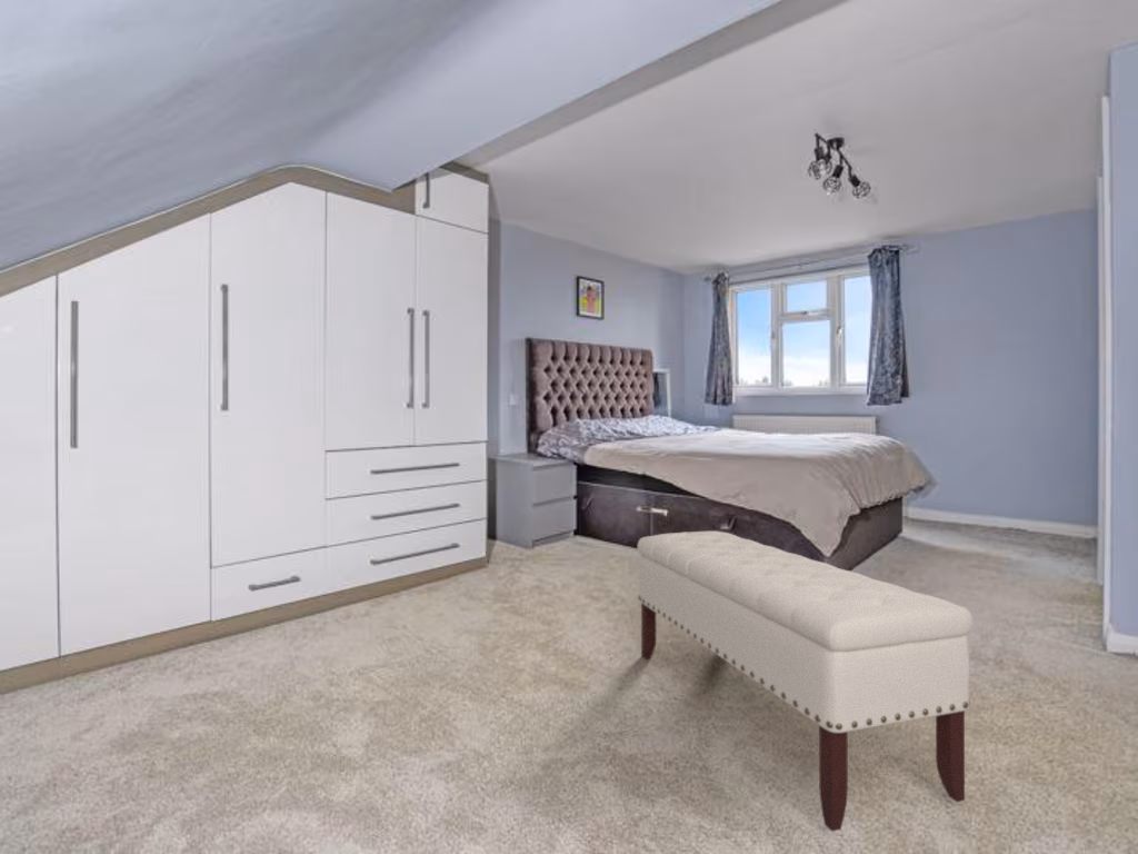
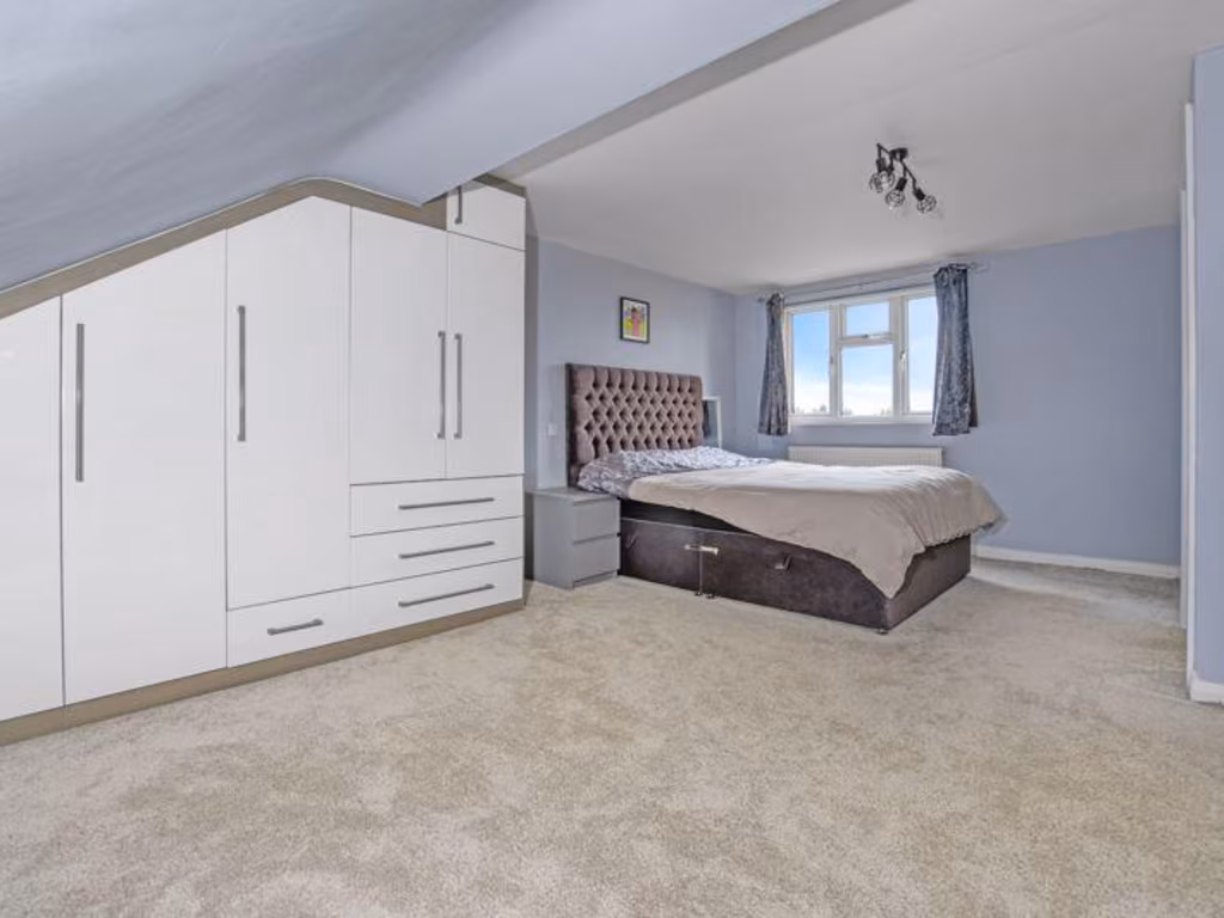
- bench (765, 636)
